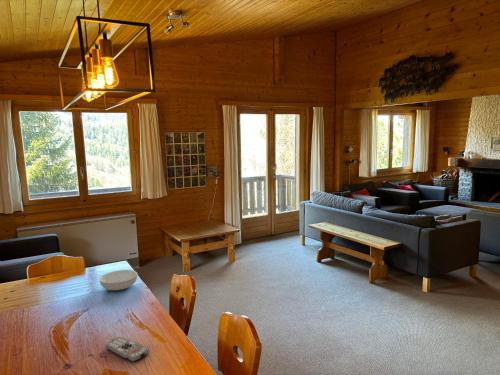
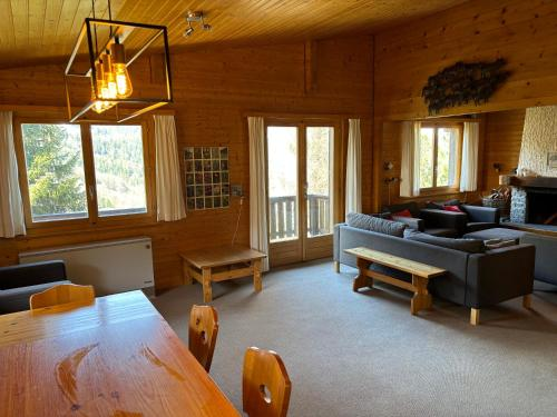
- remote control (126, 348)
- serving bowl (119, 281)
